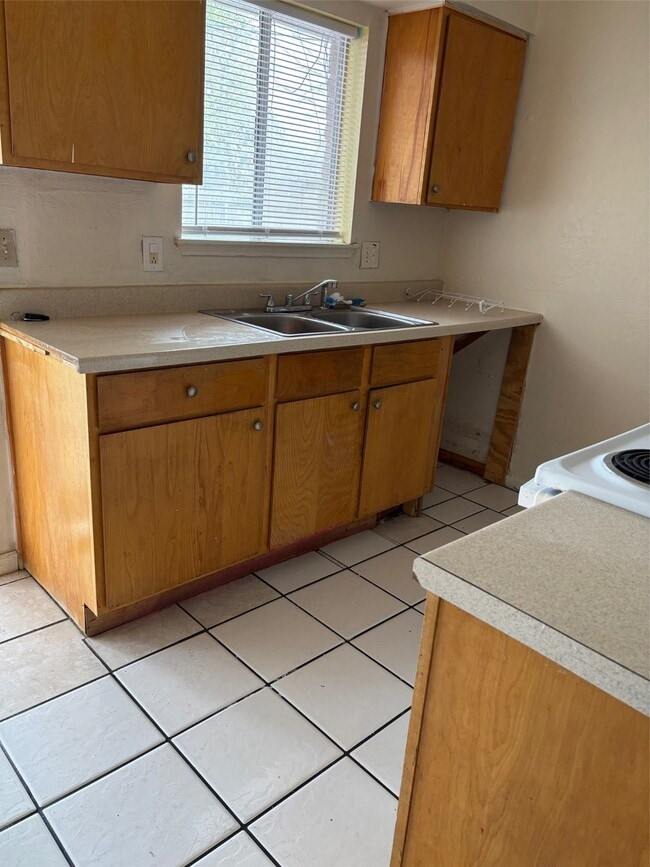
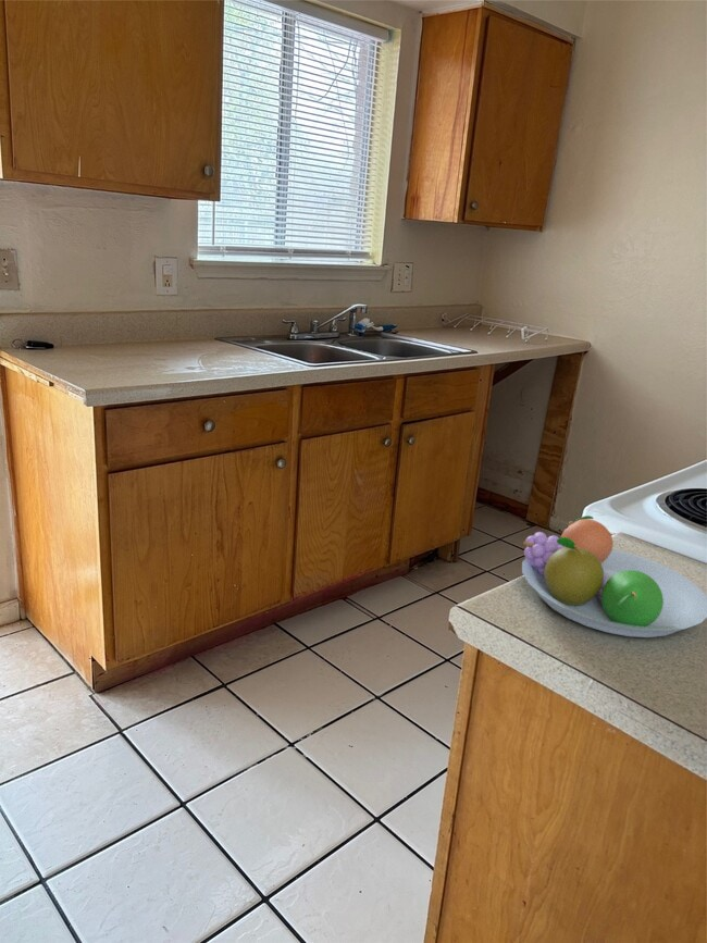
+ fruit bowl (613, 569)
